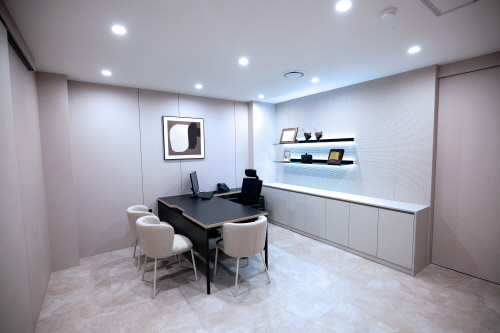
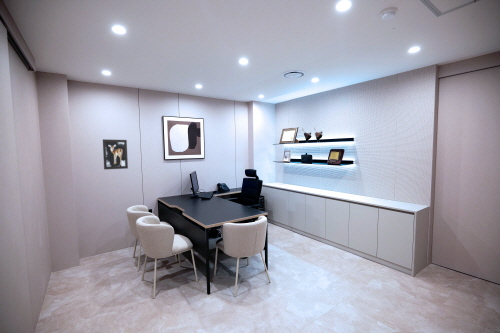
+ wall art (115, 154)
